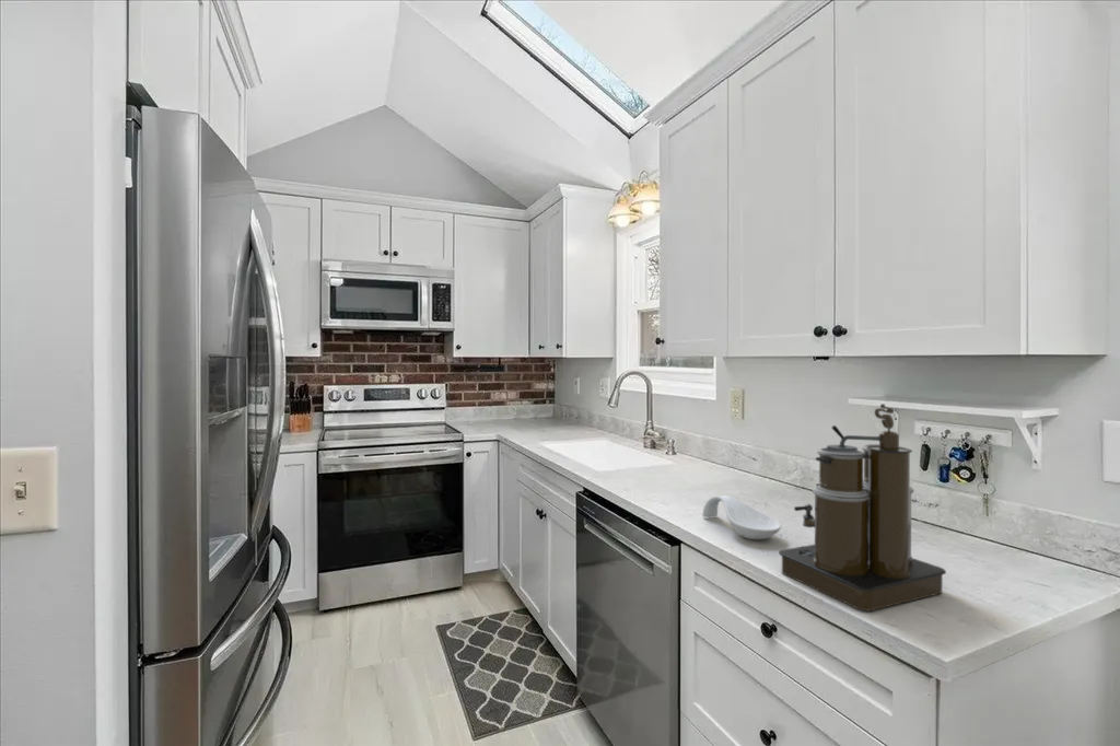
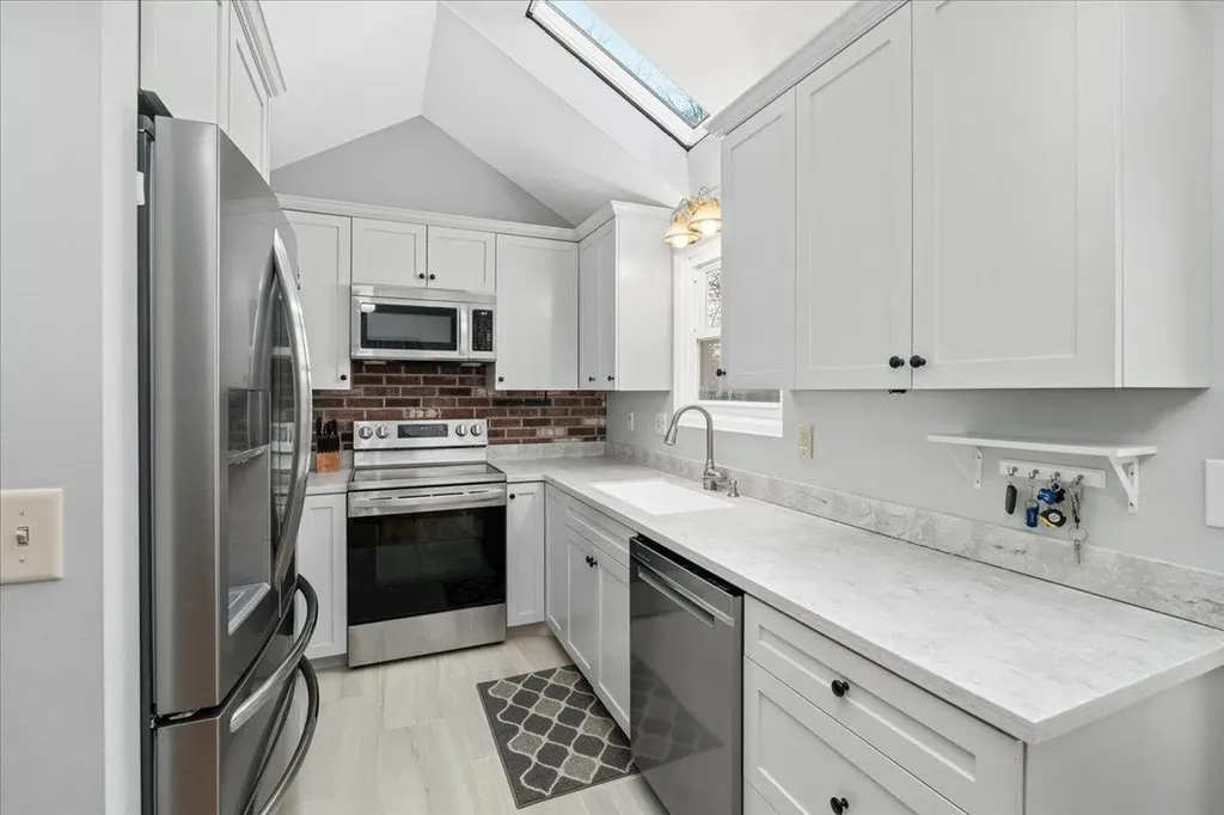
- coffee maker (858, 491)
- spoon rest (737, 515)
